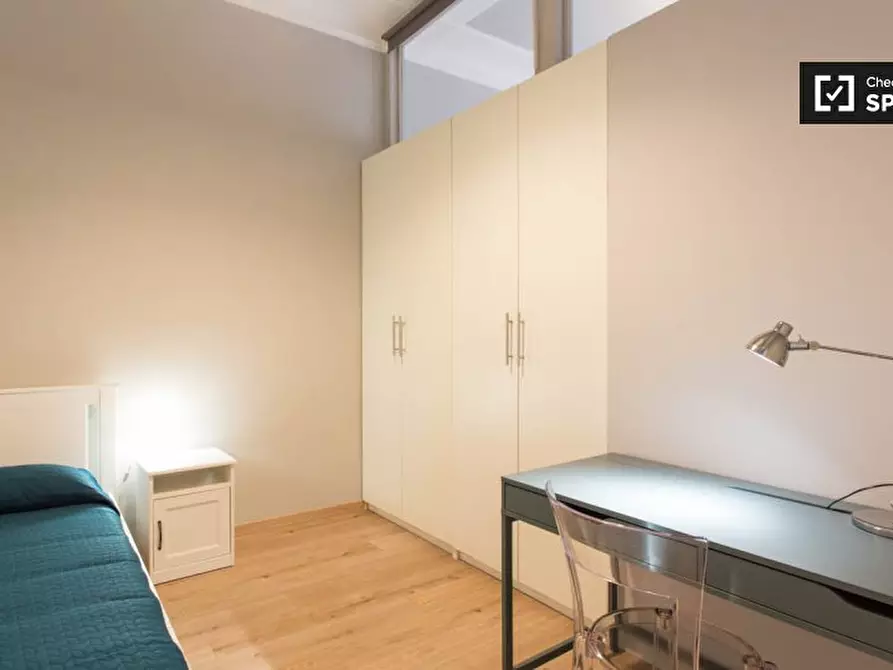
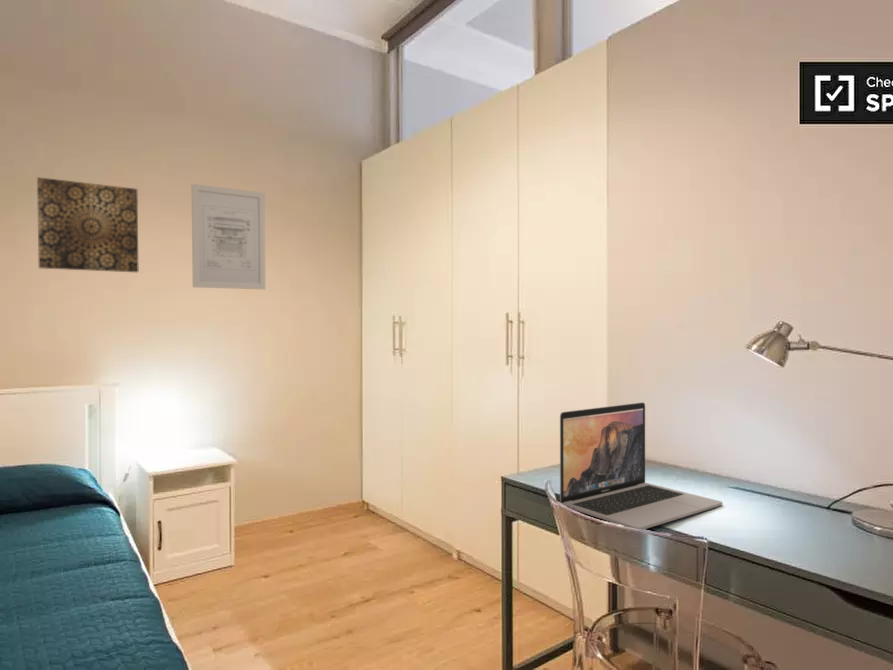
+ wall art (229, 238)
+ wall art (89, 227)
+ laptop (641, 459)
